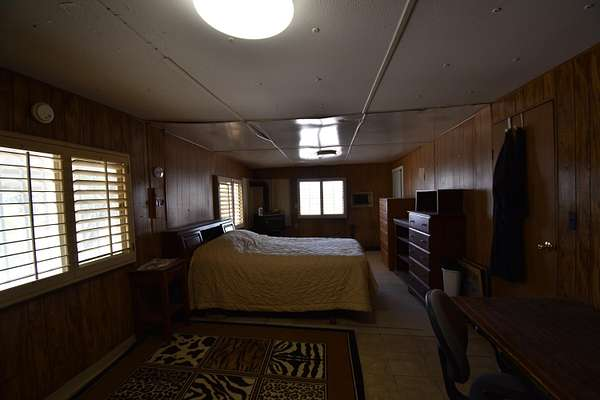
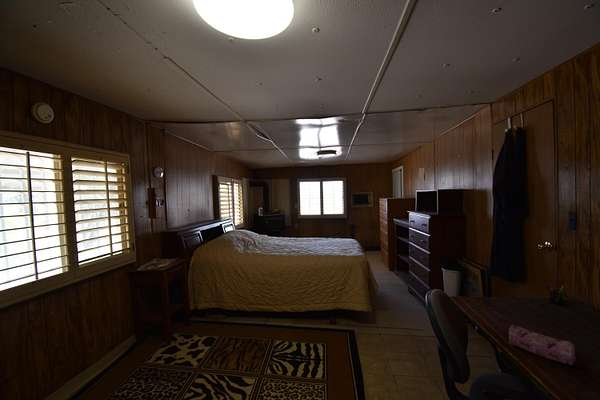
+ pen holder (556, 293)
+ pencil case (539, 343)
